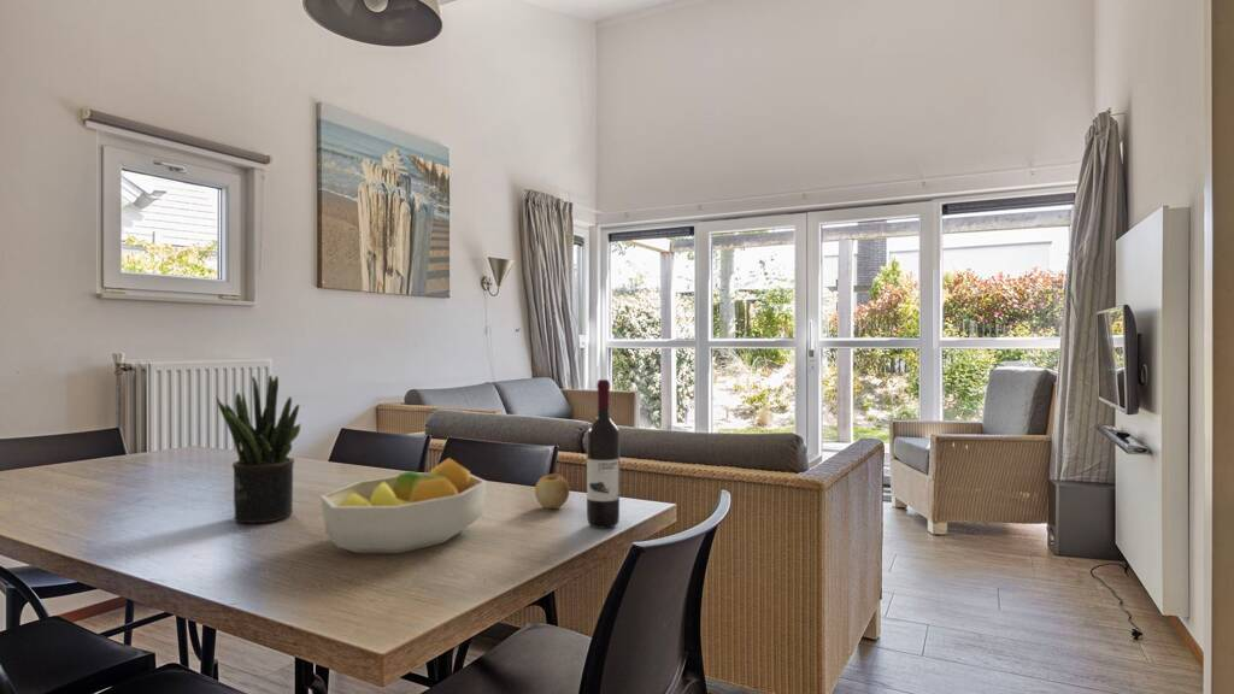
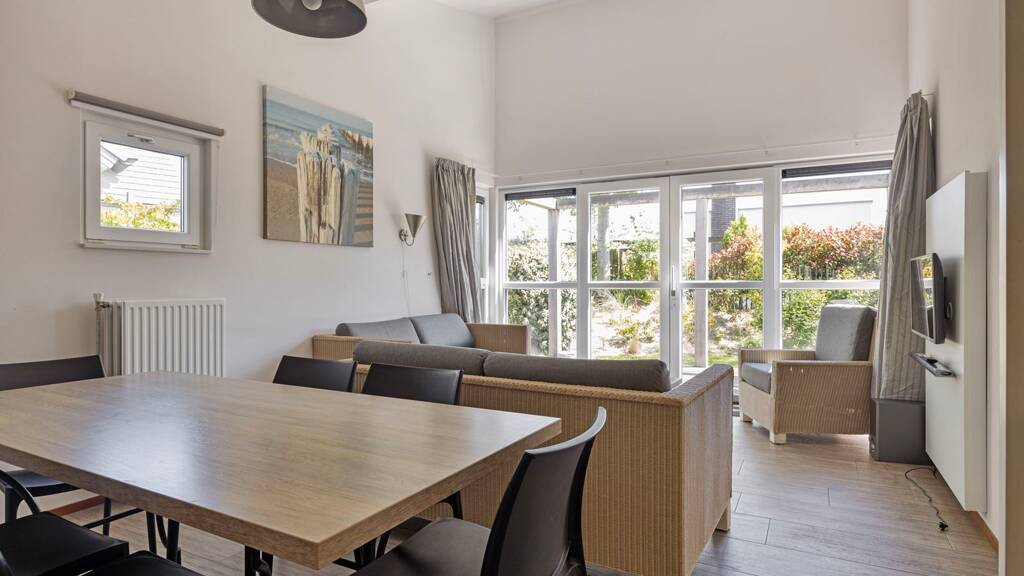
- potted plant (258, 447)
- wine bottle (603, 452)
- fruit bowl (407, 501)
- apple (552, 489)
